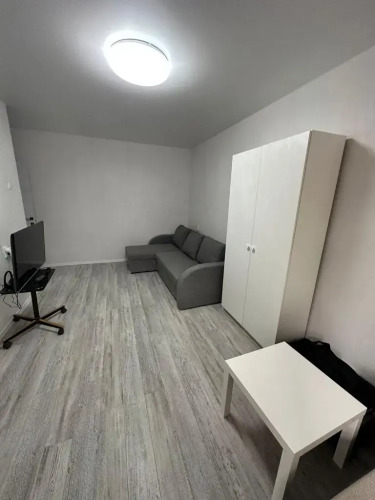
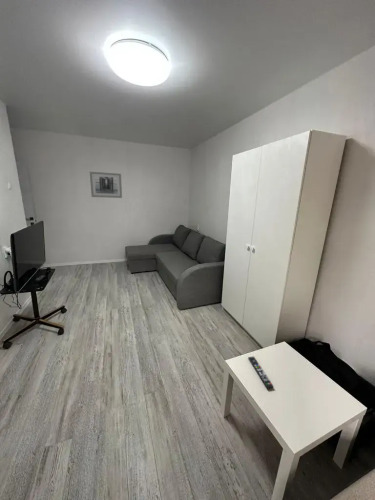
+ remote control (259, 371)
+ wall art (106, 185)
